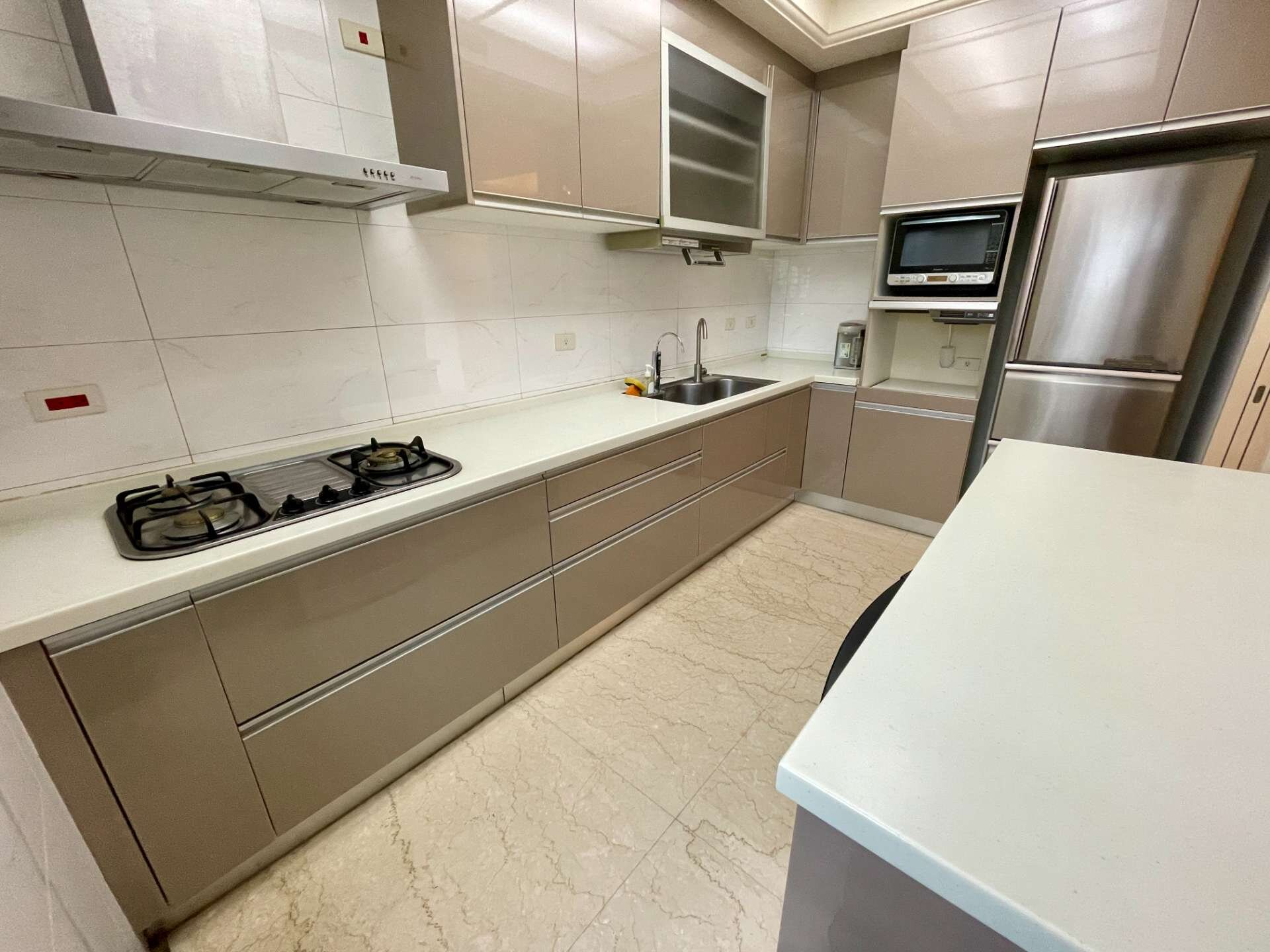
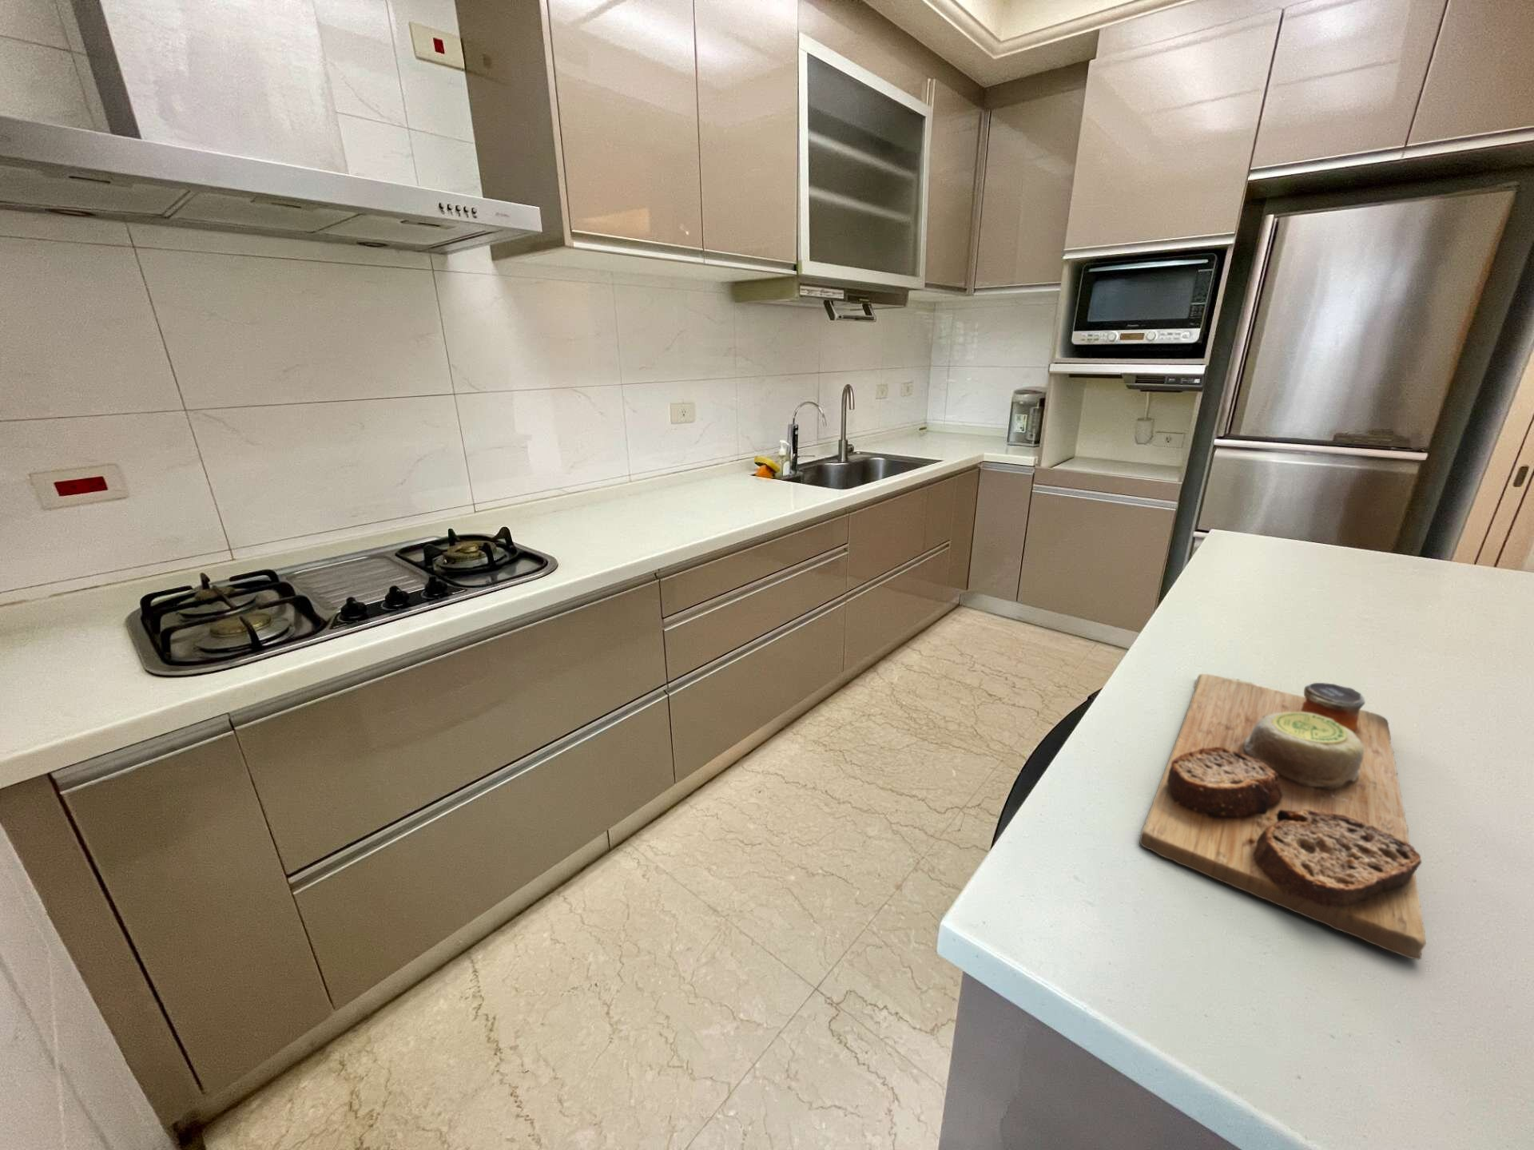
+ cutting board (1282, 755)
